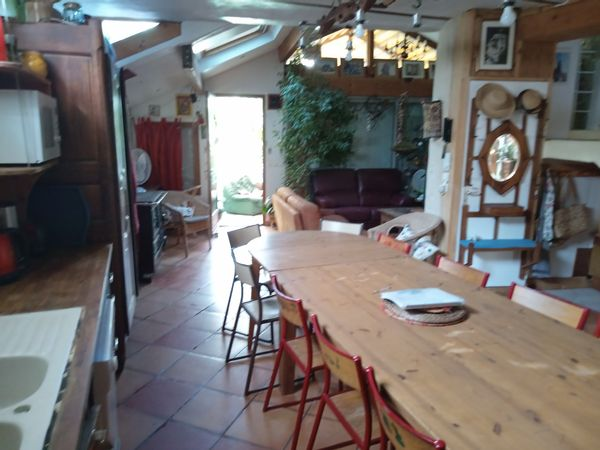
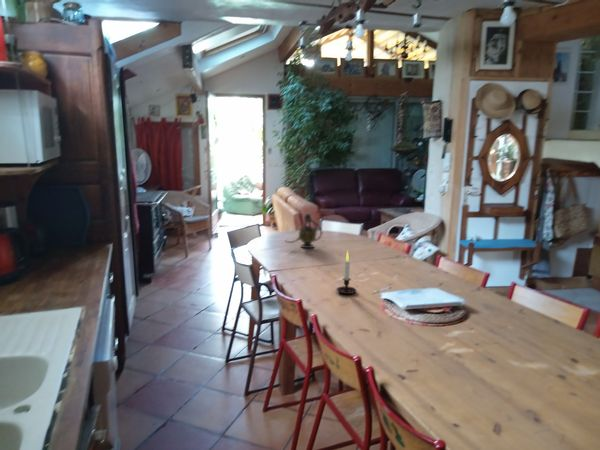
+ candle (348, 271)
+ teapot (302, 230)
